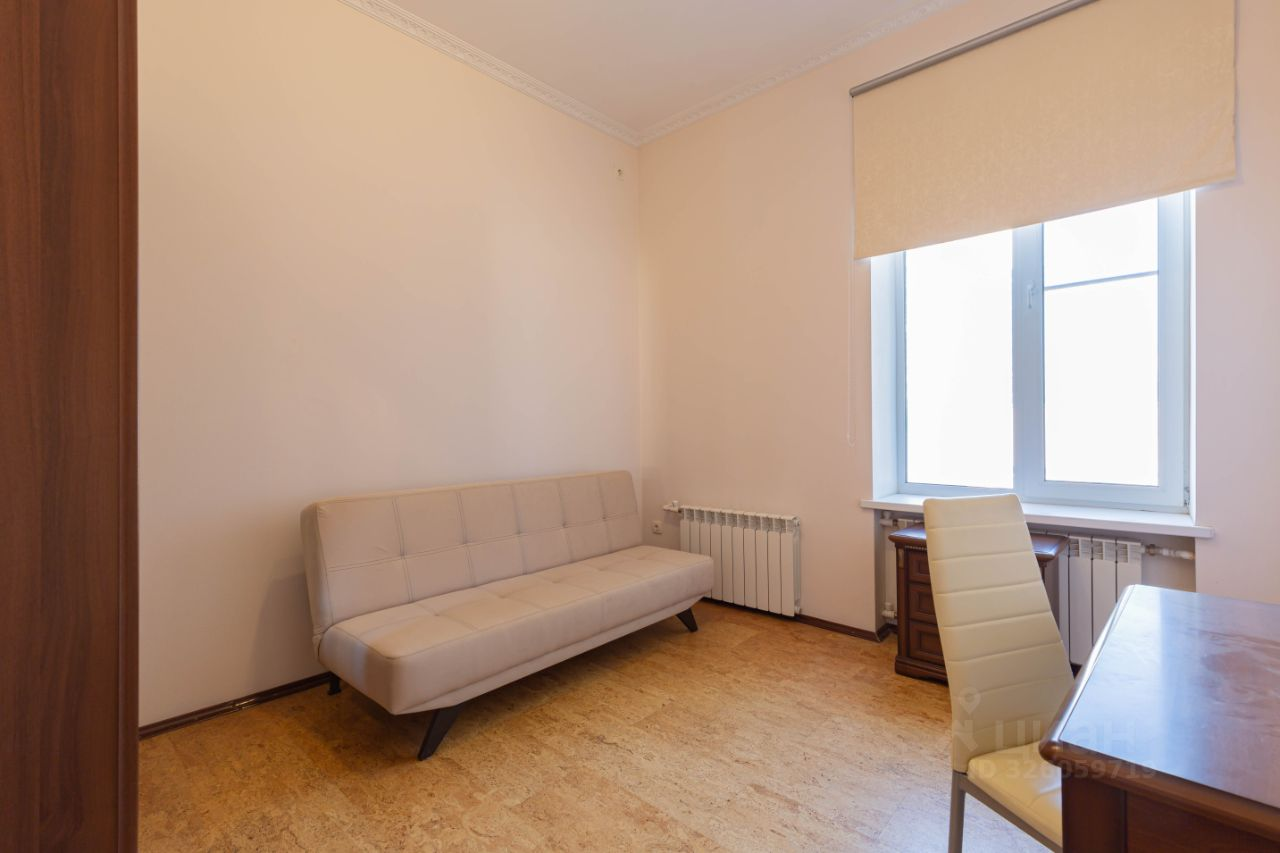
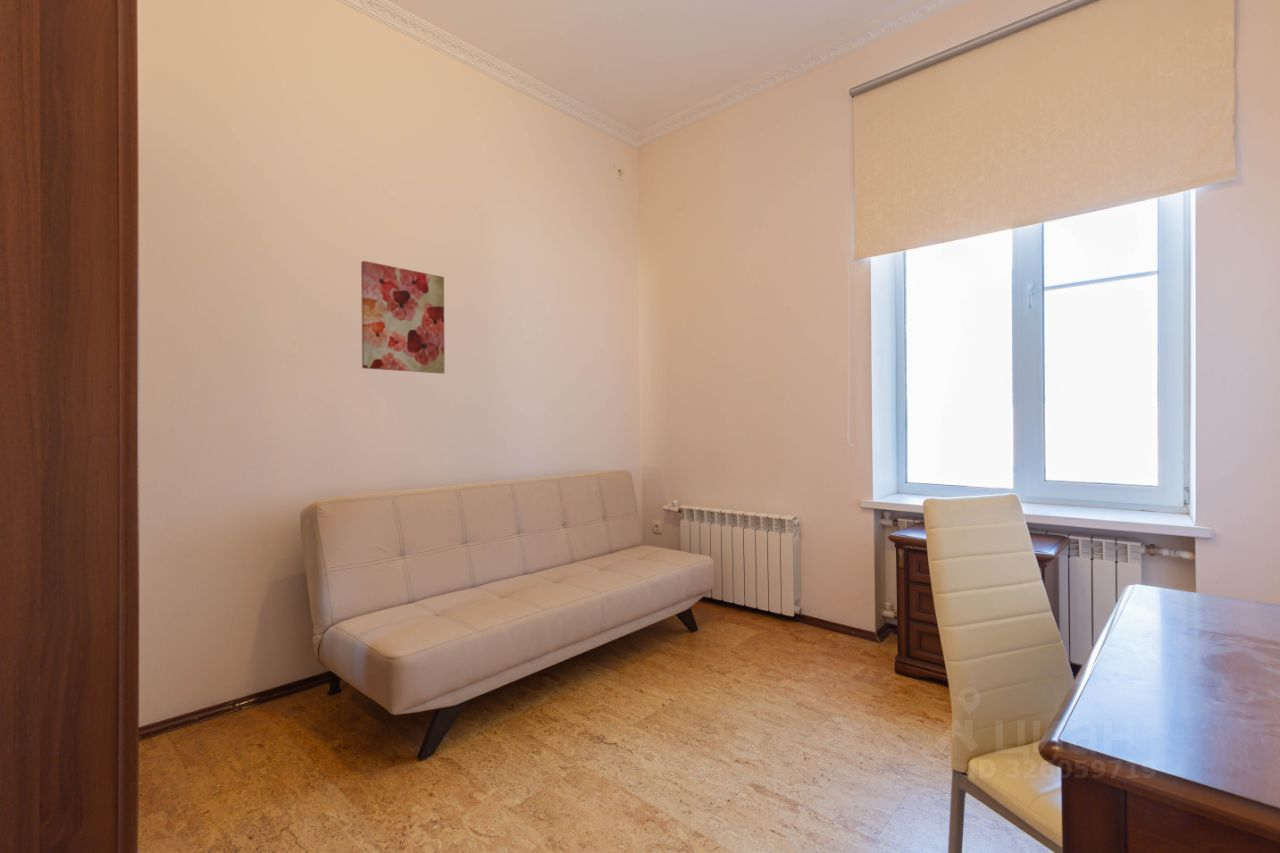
+ wall art (405, 320)
